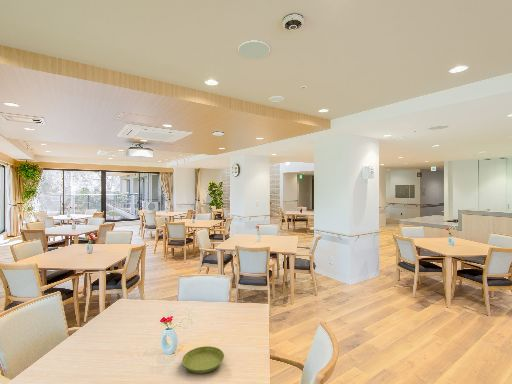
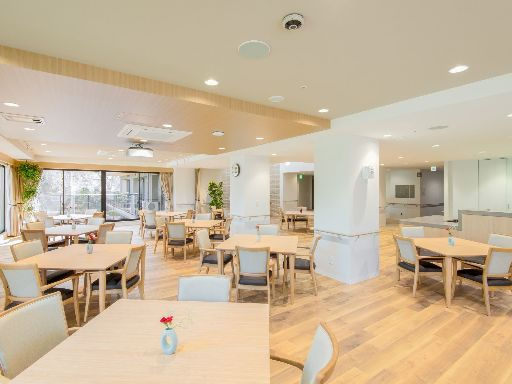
- saucer (203, 360)
